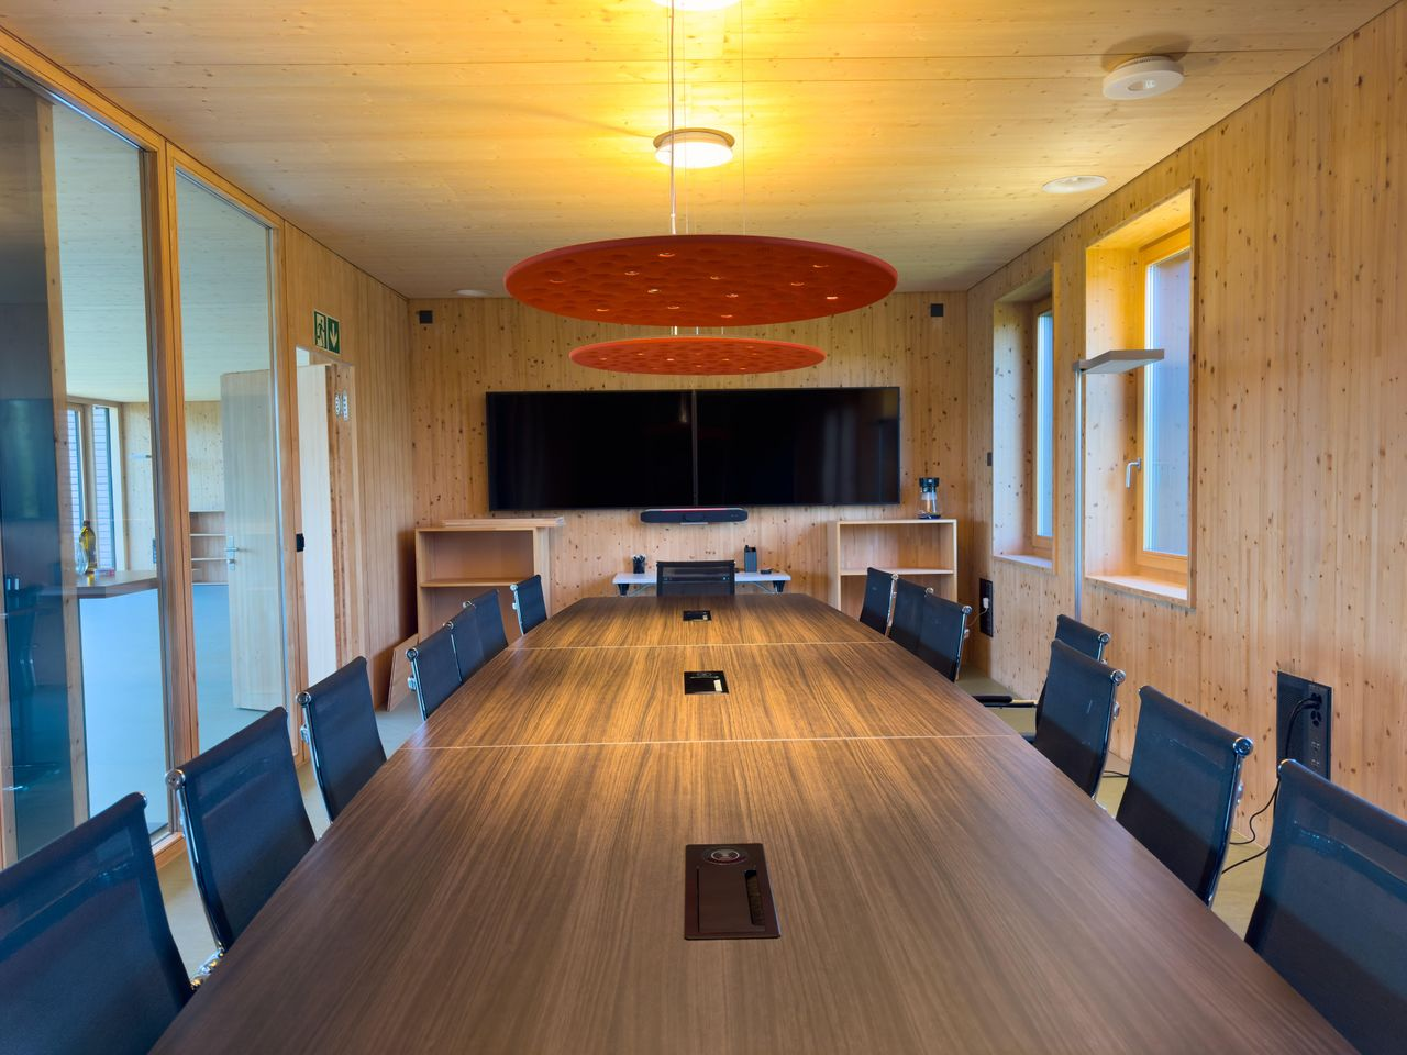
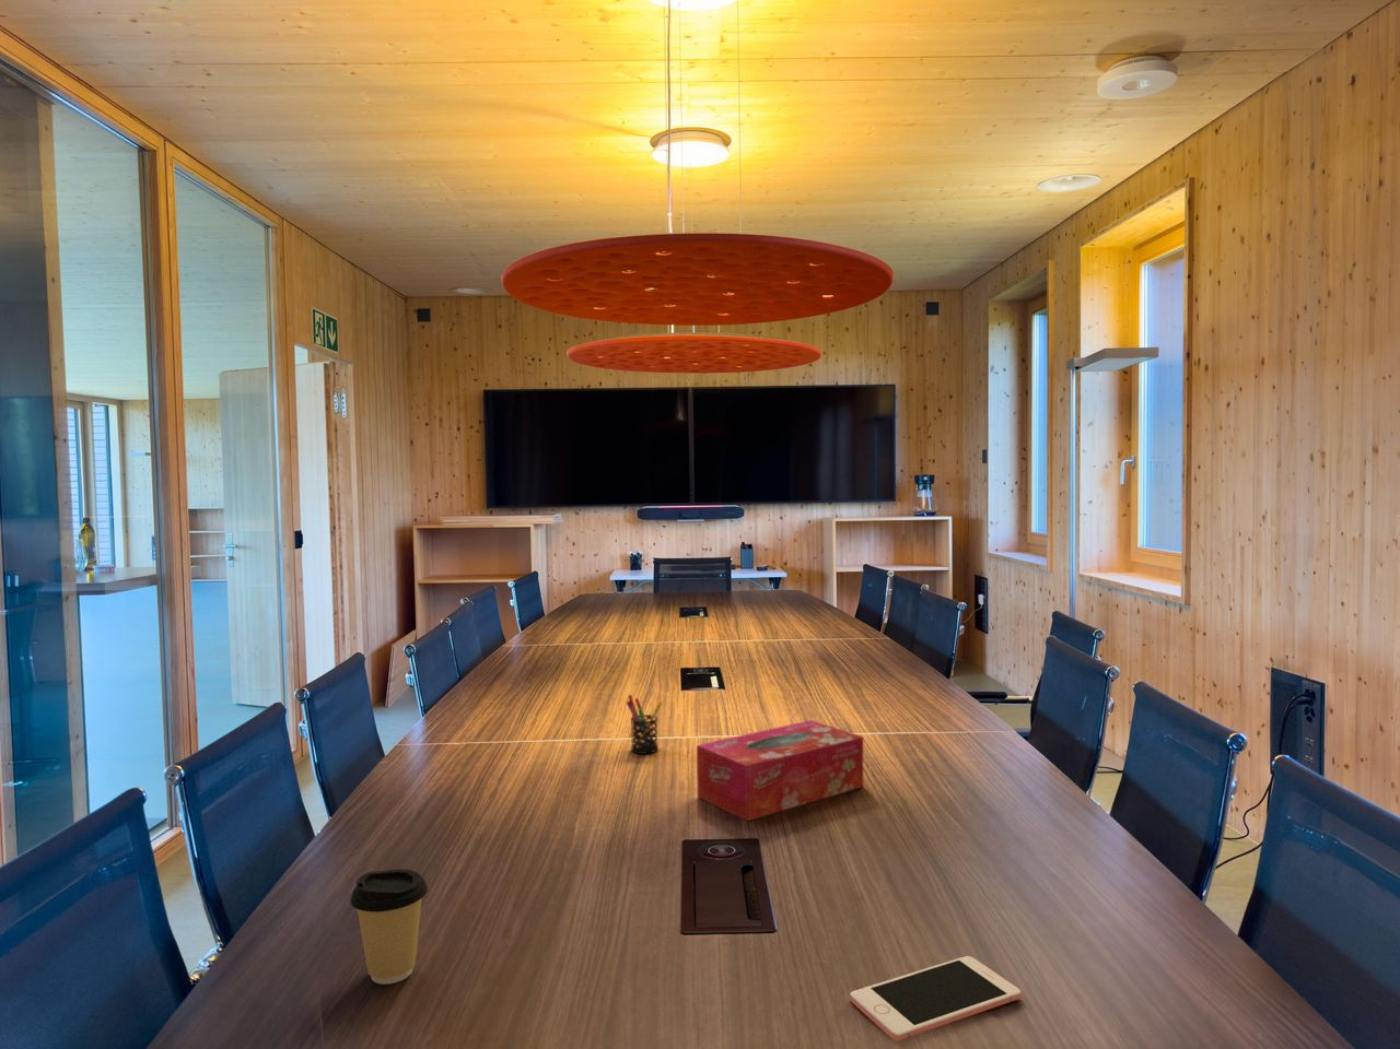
+ pen holder (642, 722)
+ tissue box (780, 766)
+ cell phone (935, 995)
+ coffee cup (390, 926)
